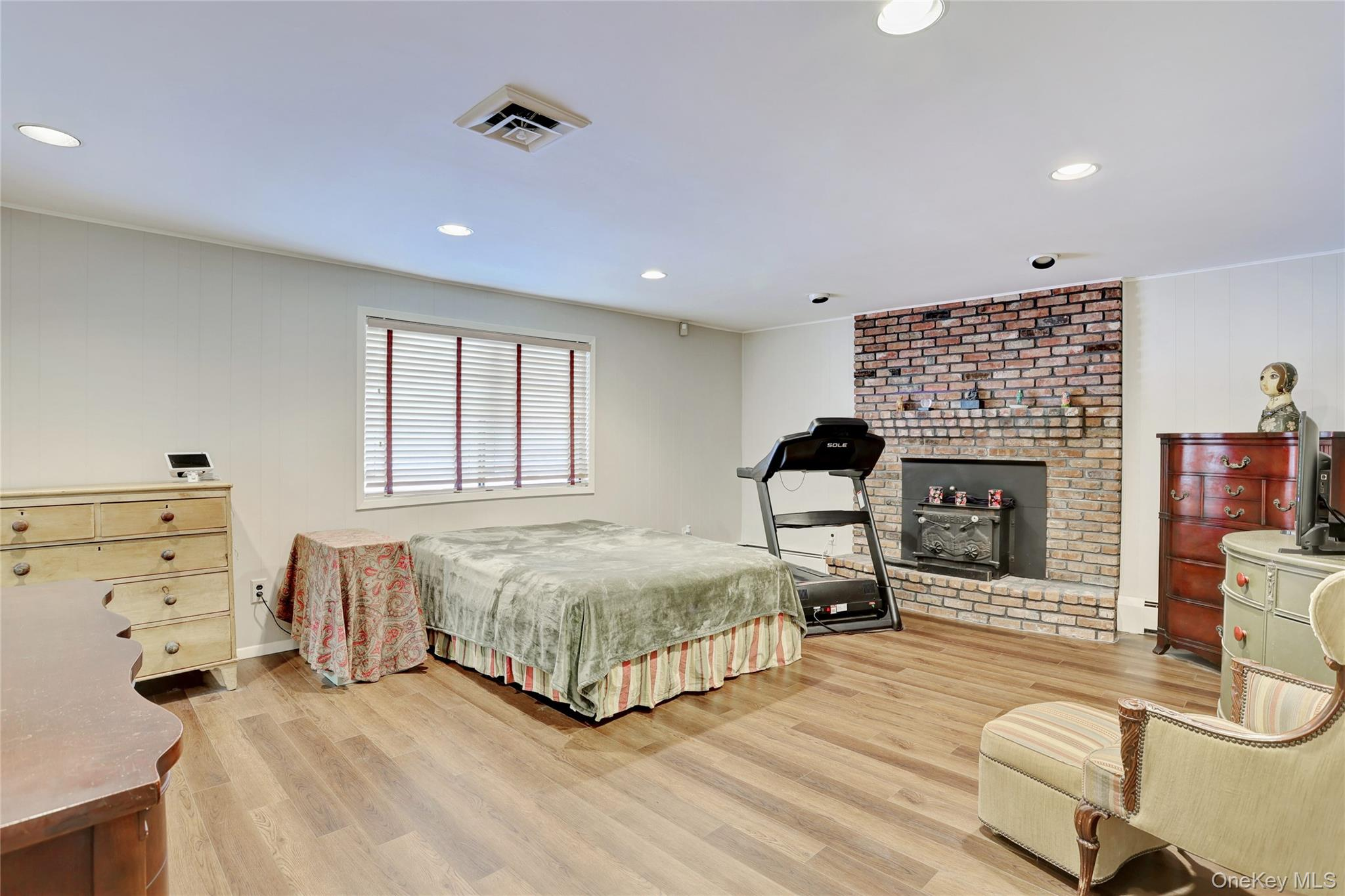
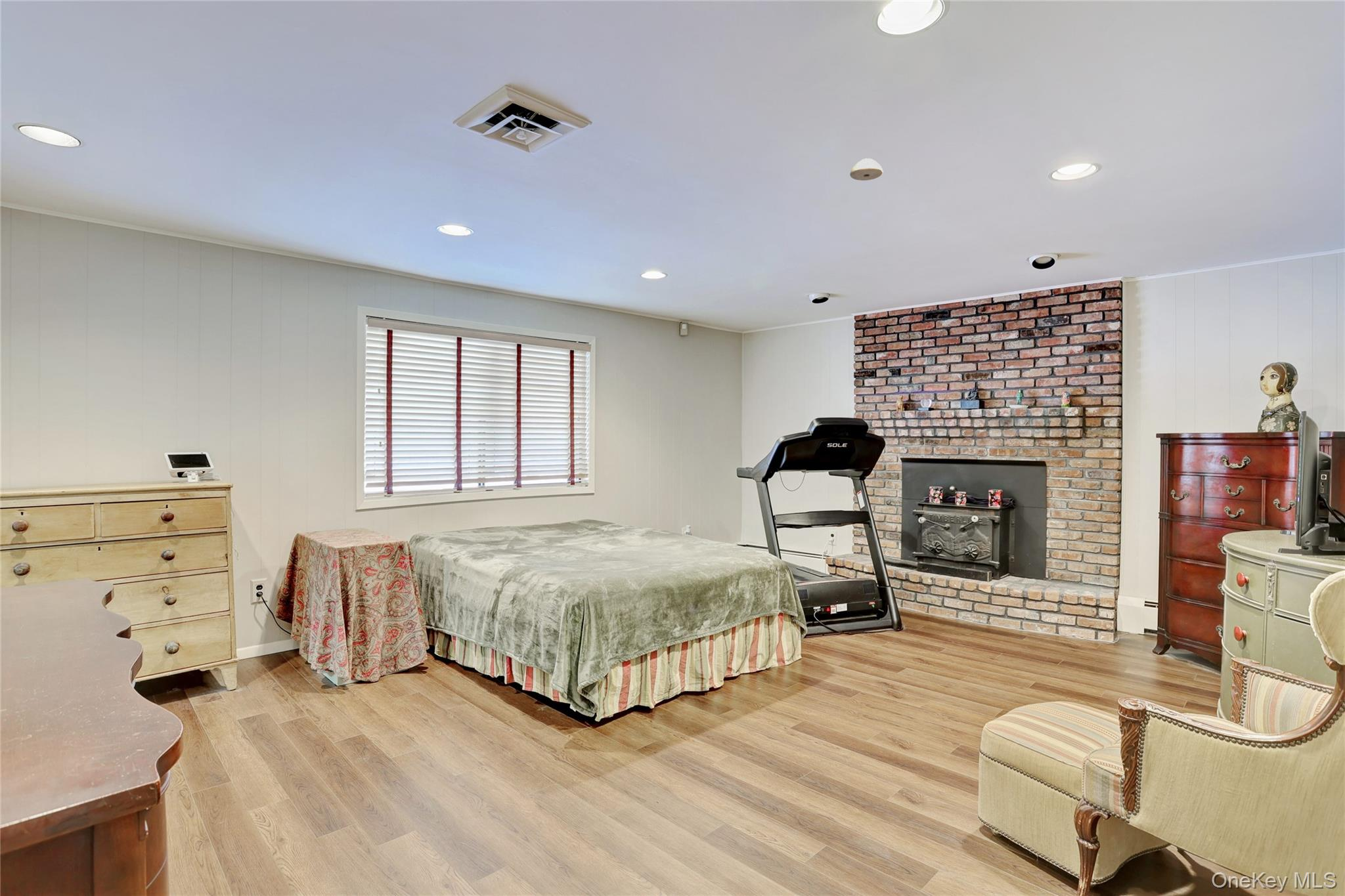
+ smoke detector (866, 168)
